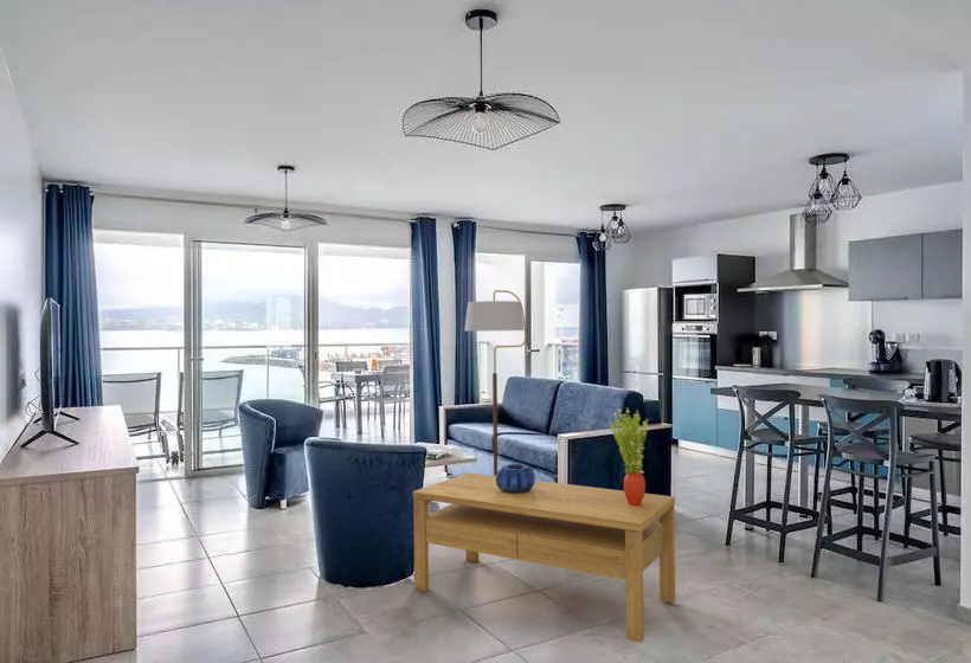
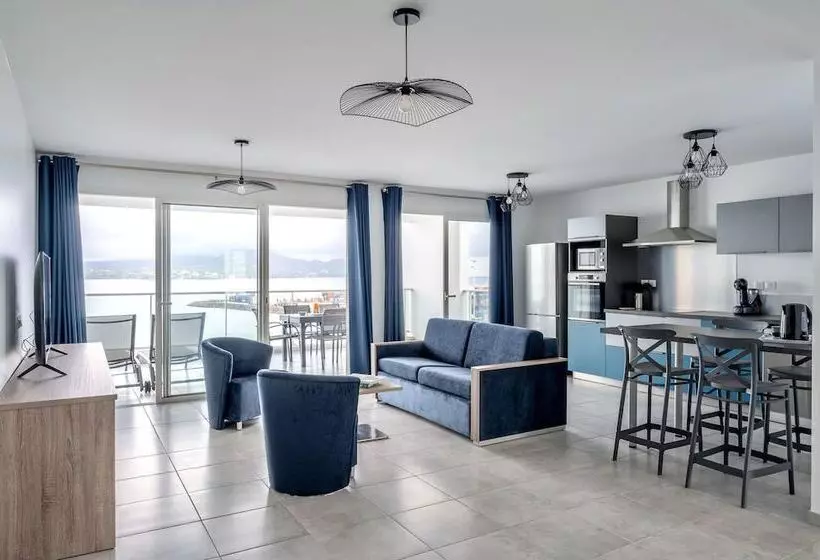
- coffee table (541, 543)
- decorative bowl (515, 477)
- floor lamp (496, 403)
- potted plant (628, 456)
